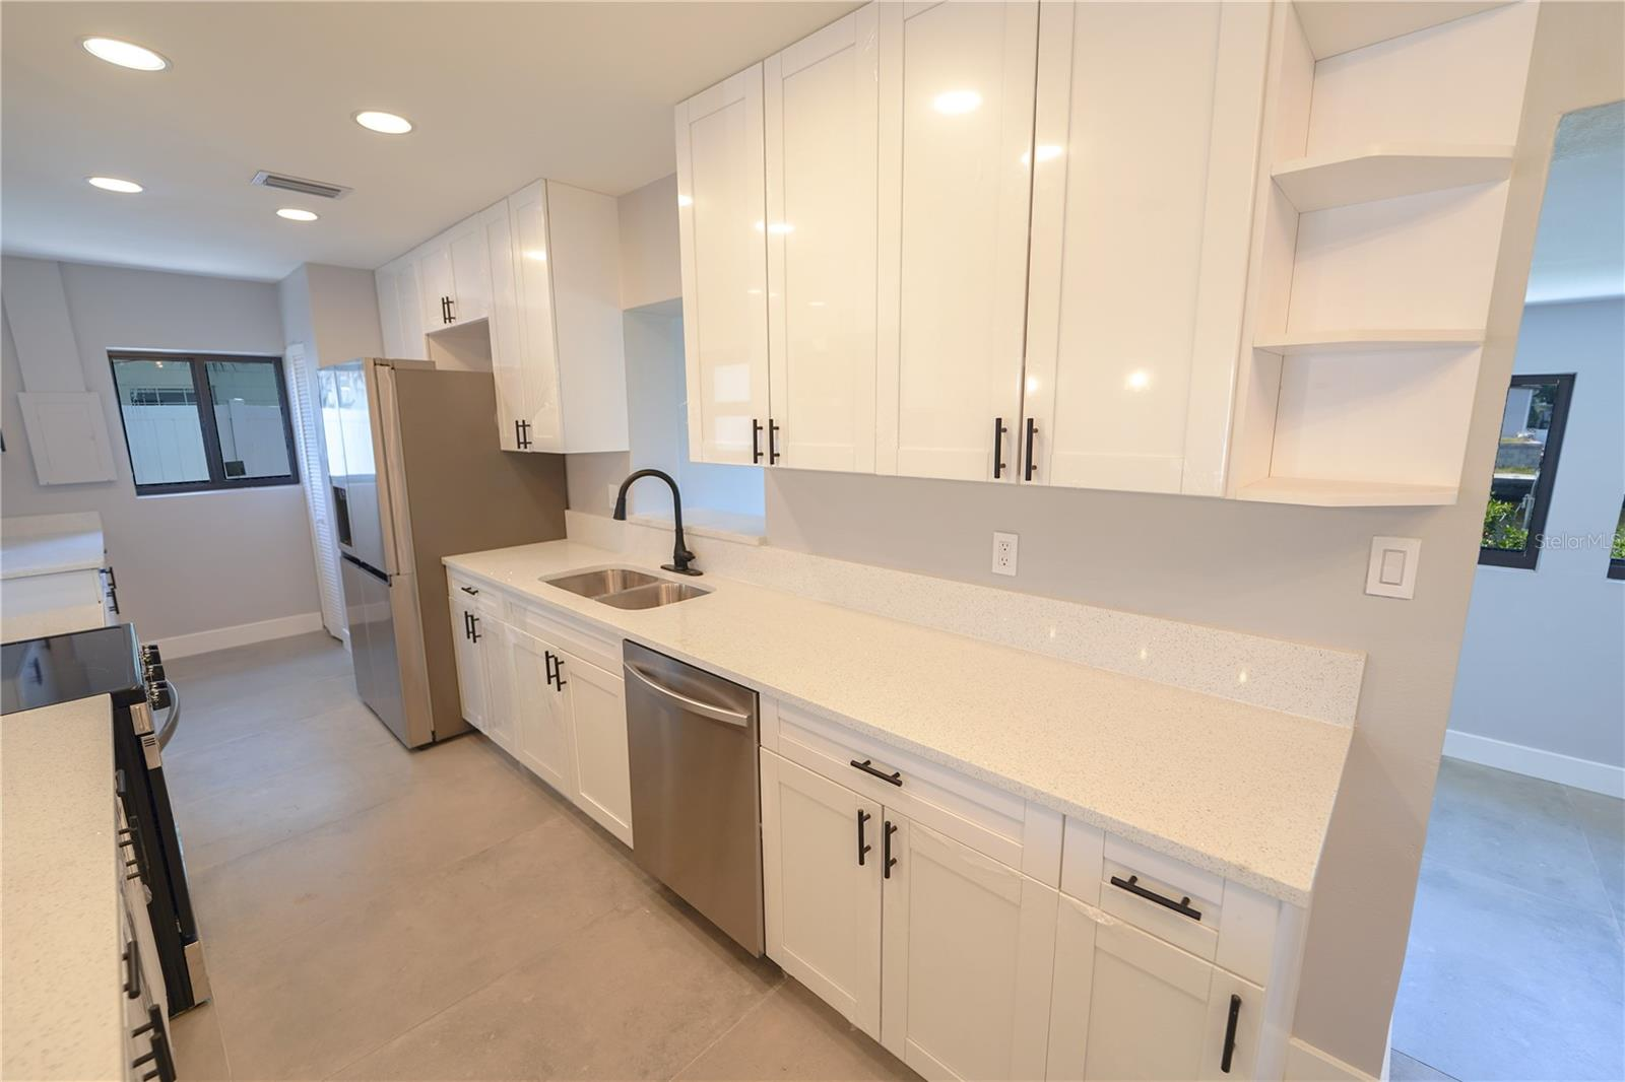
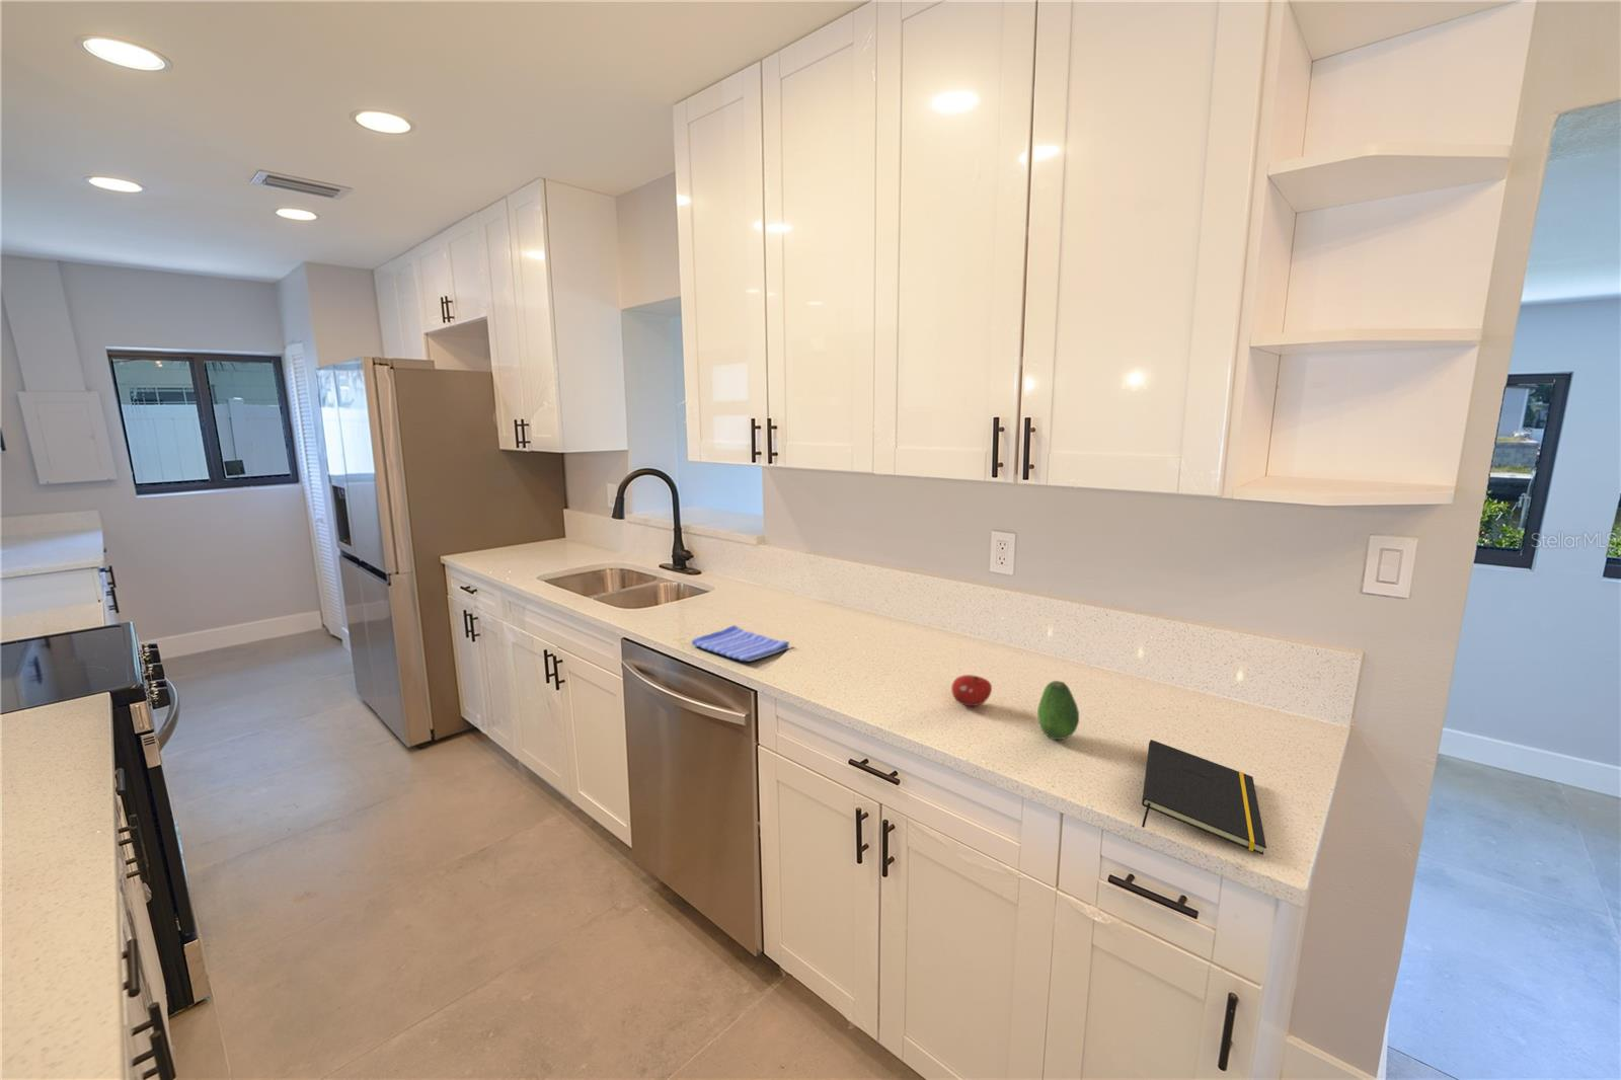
+ fruit (971, 689)
+ fruit (1058, 710)
+ notepad (1199, 791)
+ dish towel (740, 642)
